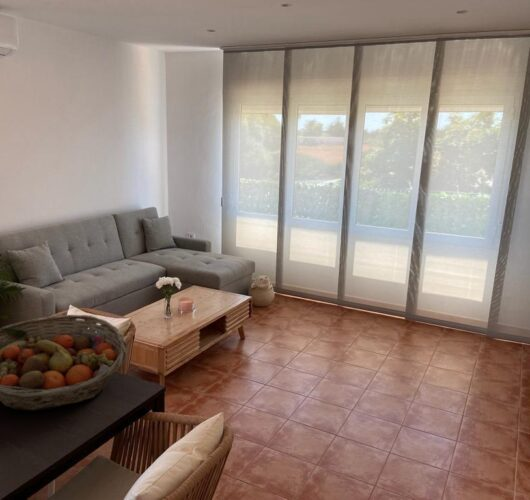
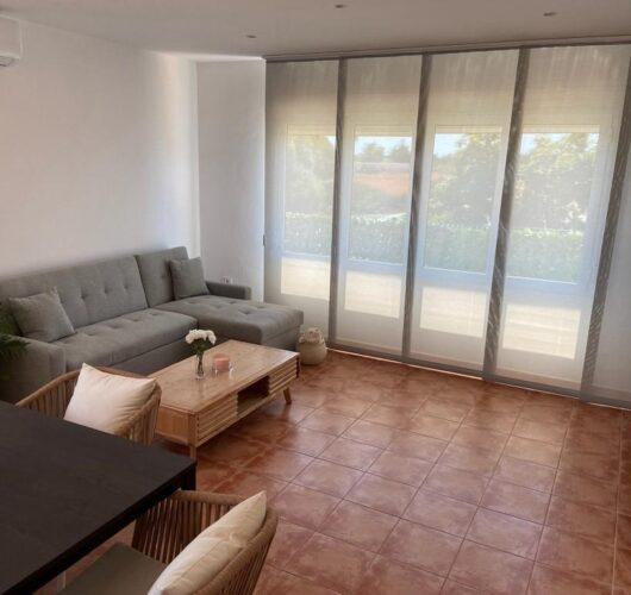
- fruit basket (54, 360)
